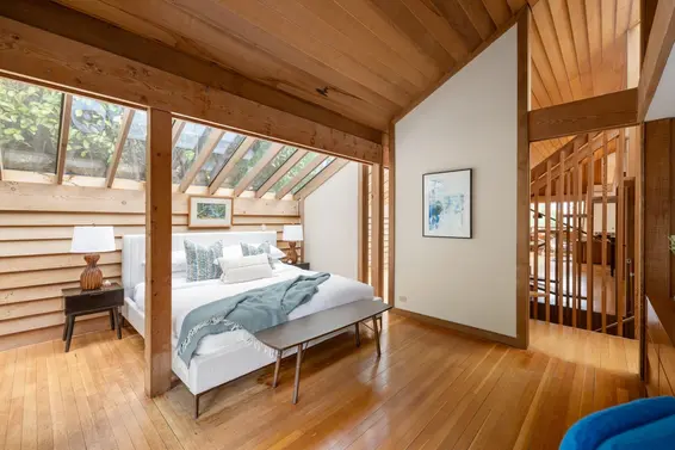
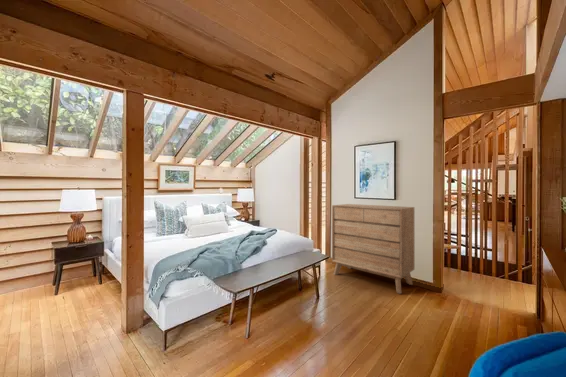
+ dresser (370, 242)
